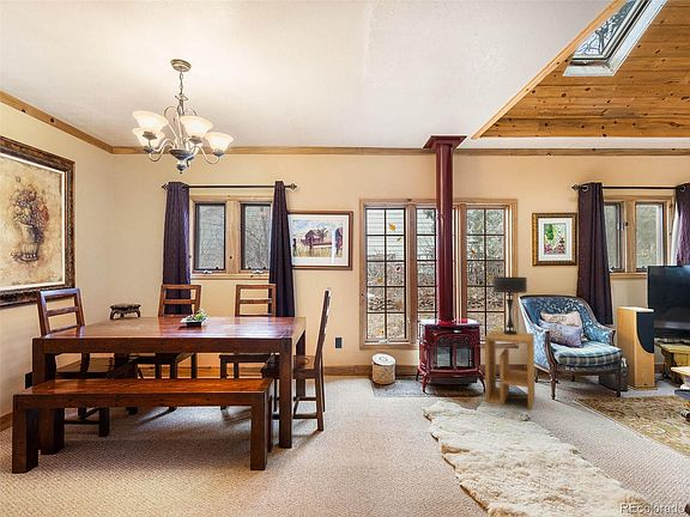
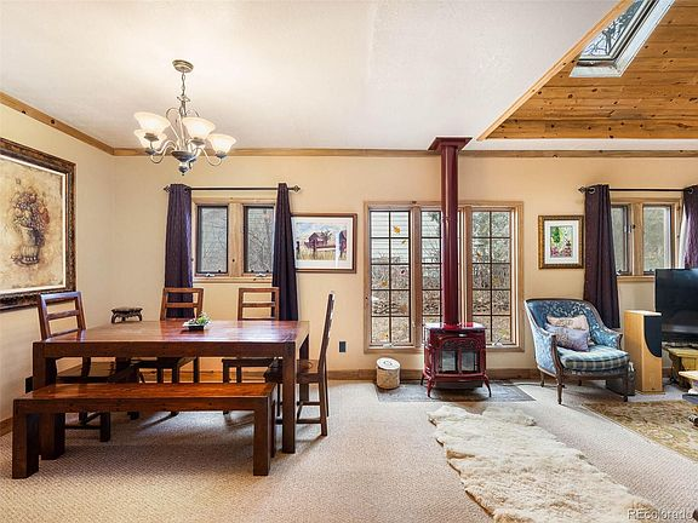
- table lamp (509, 305)
- side table (508, 366)
